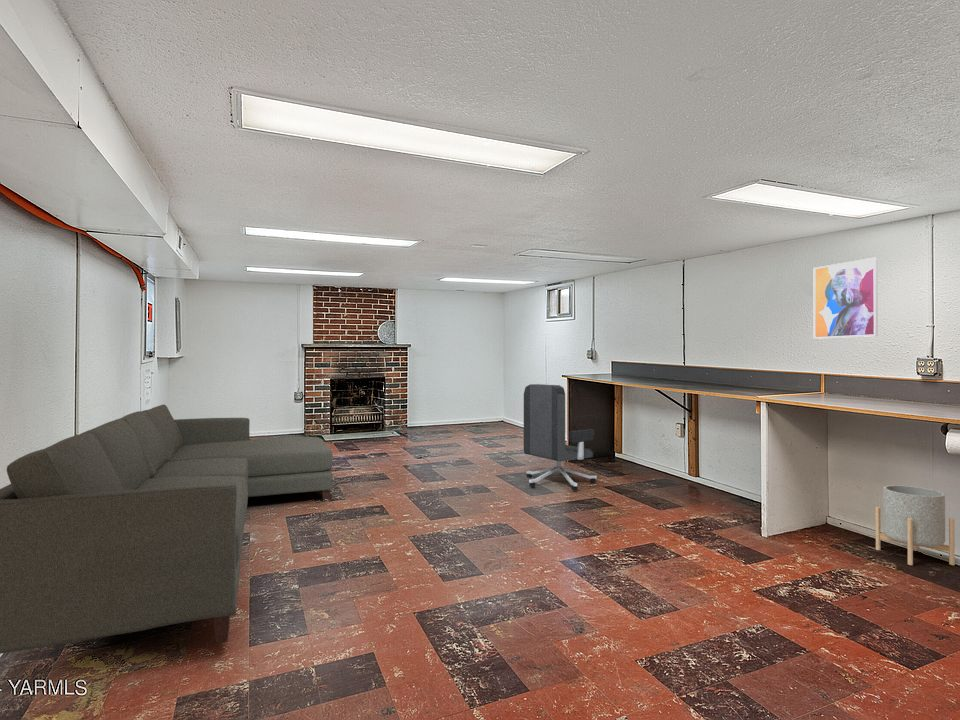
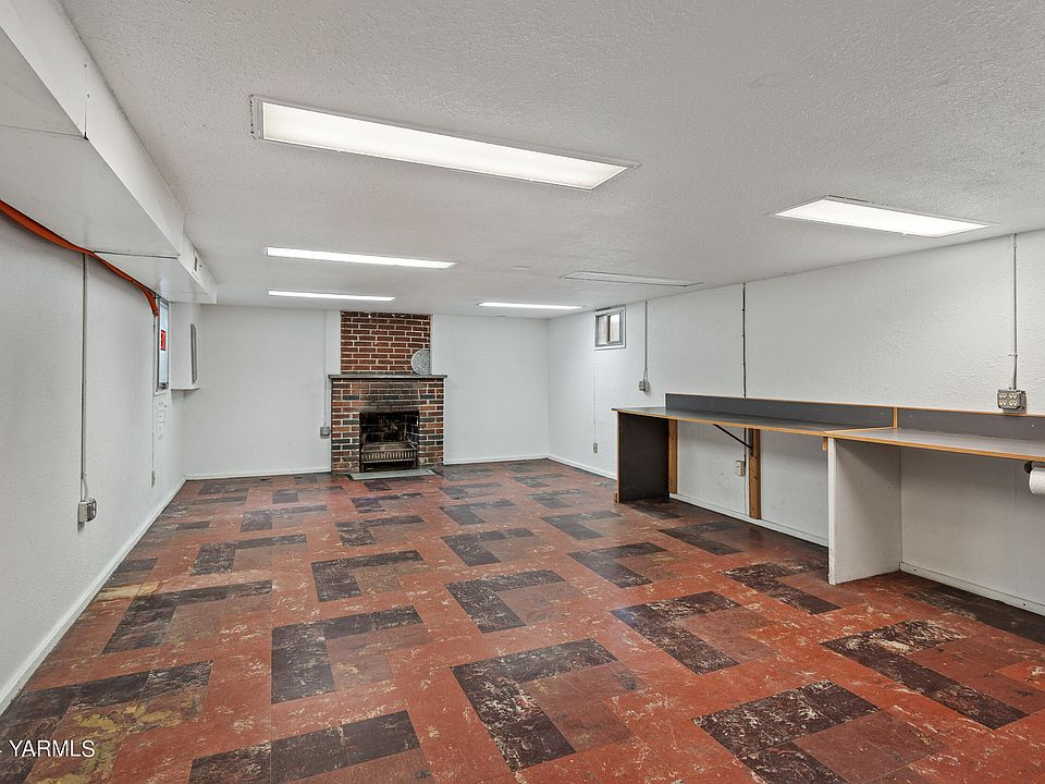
- planter (913, 523)
- office chair (556, 433)
- wall art (844, 300)
- sofa (227, 474)
